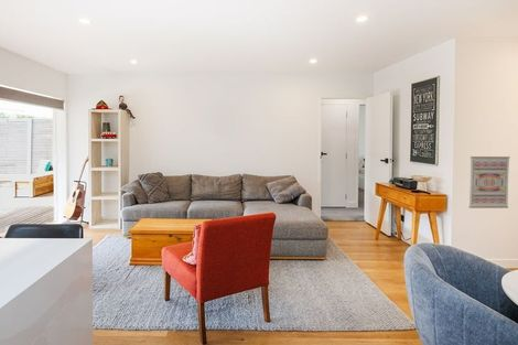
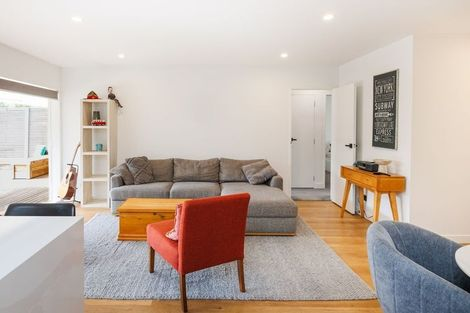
- wall art (488, 182)
